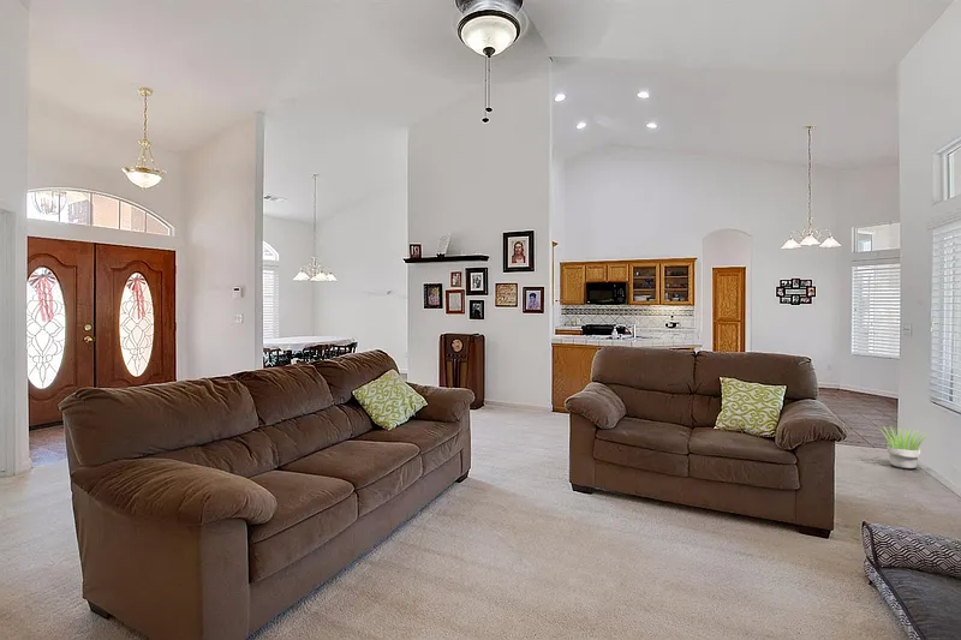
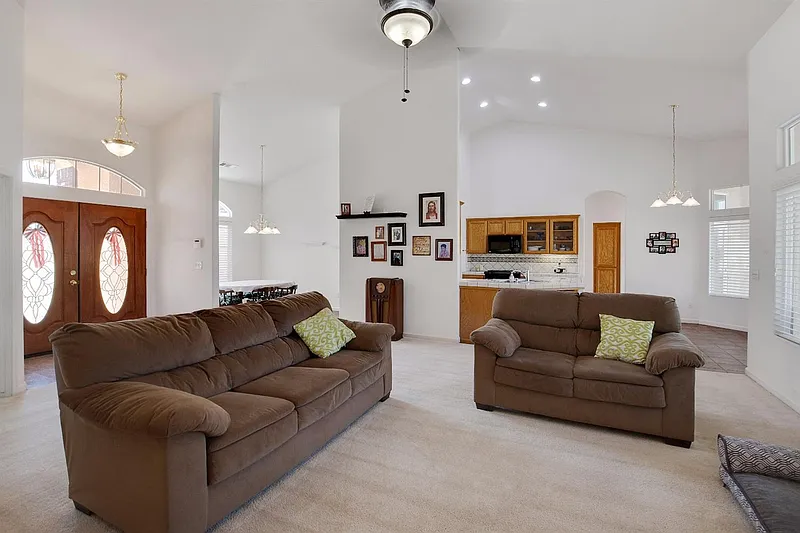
- potted plant (902, 447)
